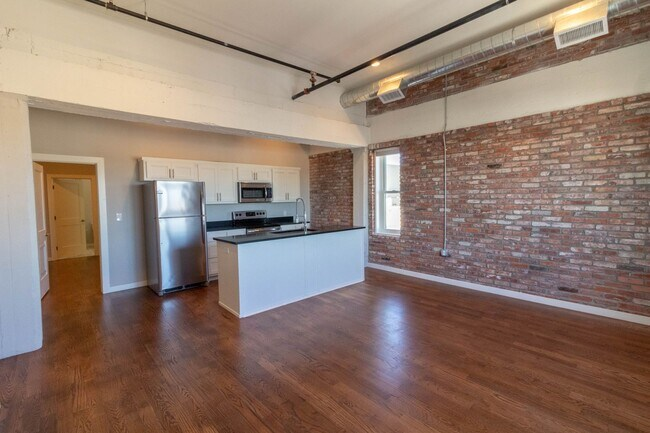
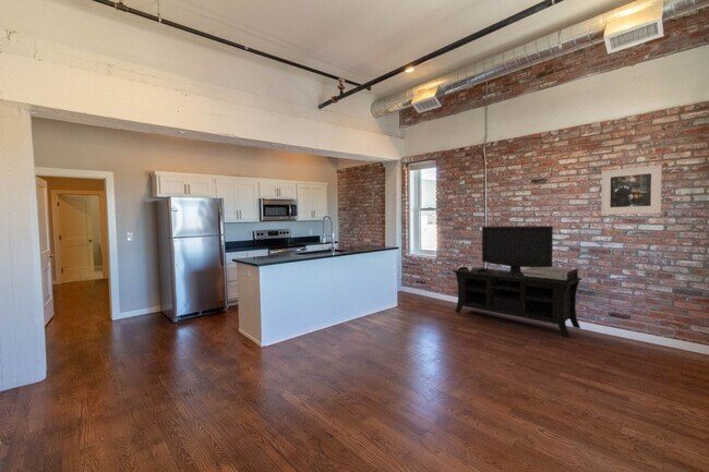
+ media console (510, 273)
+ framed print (629, 191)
